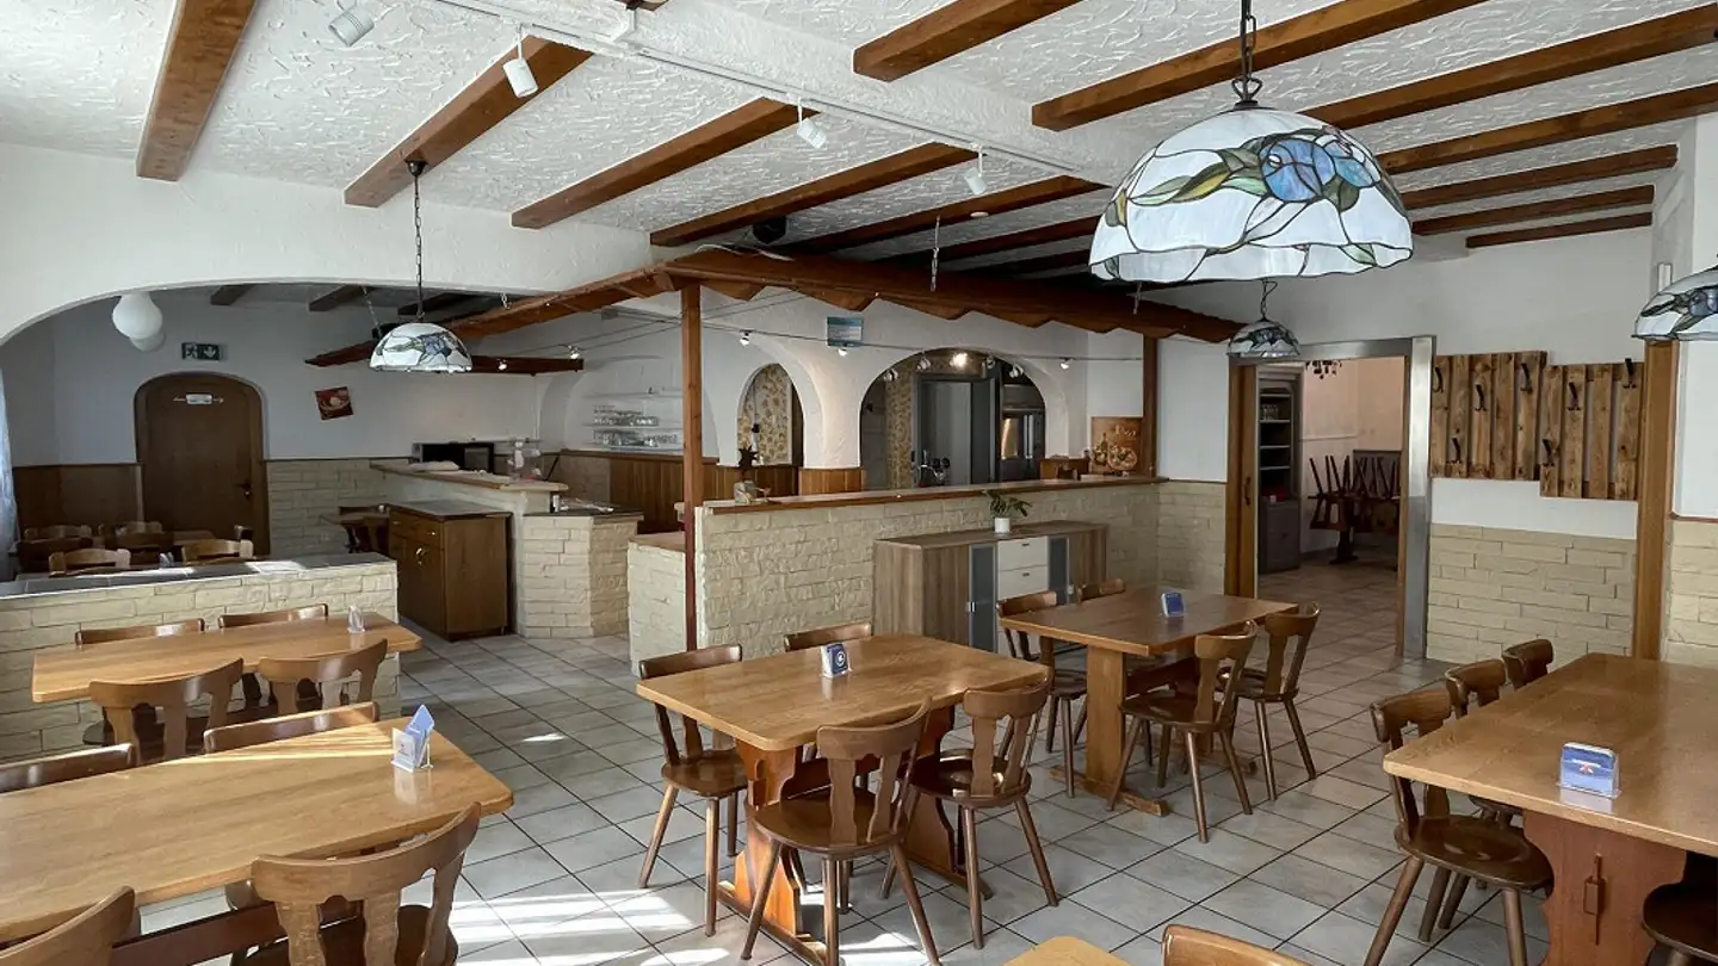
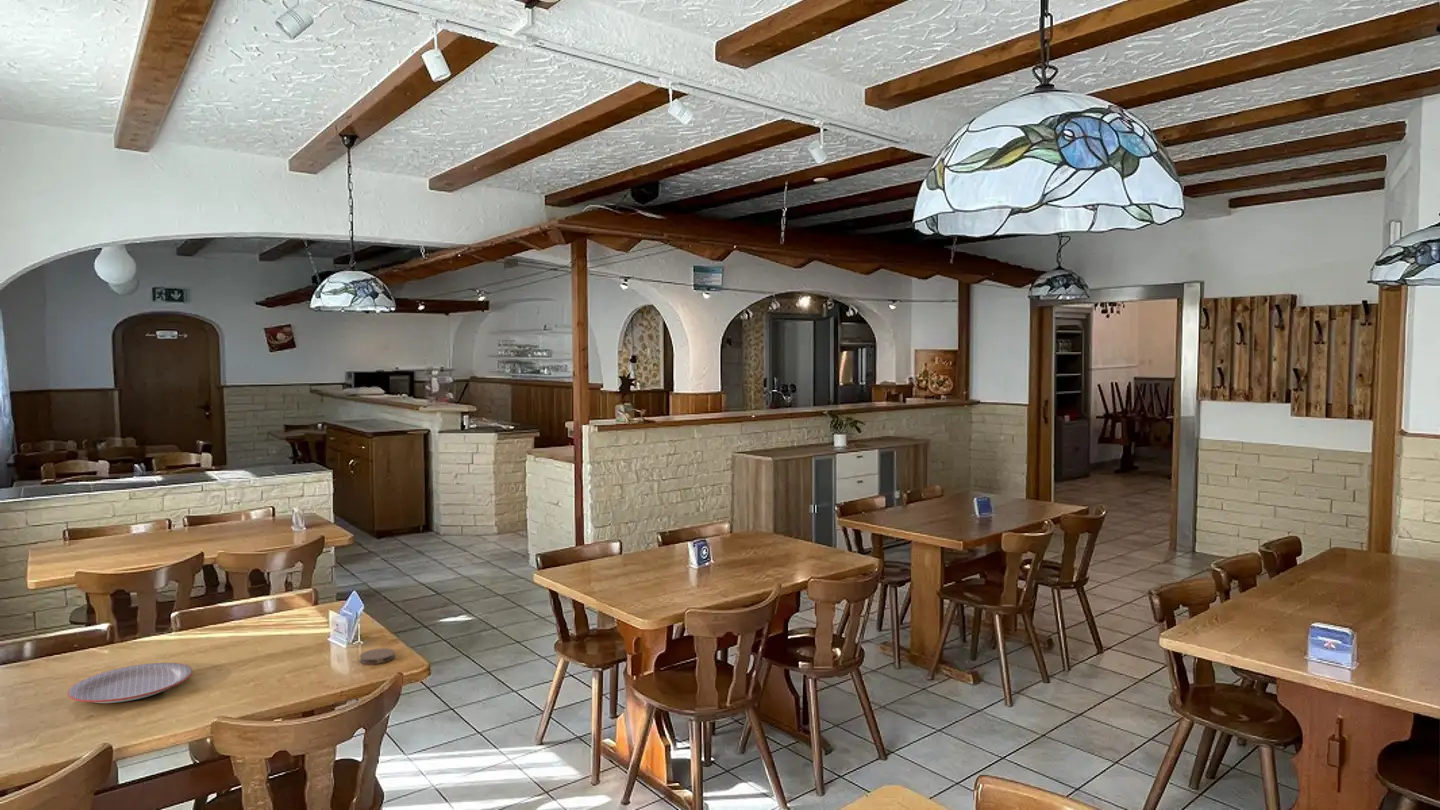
+ plate (132, 684)
+ coaster (377, 656)
